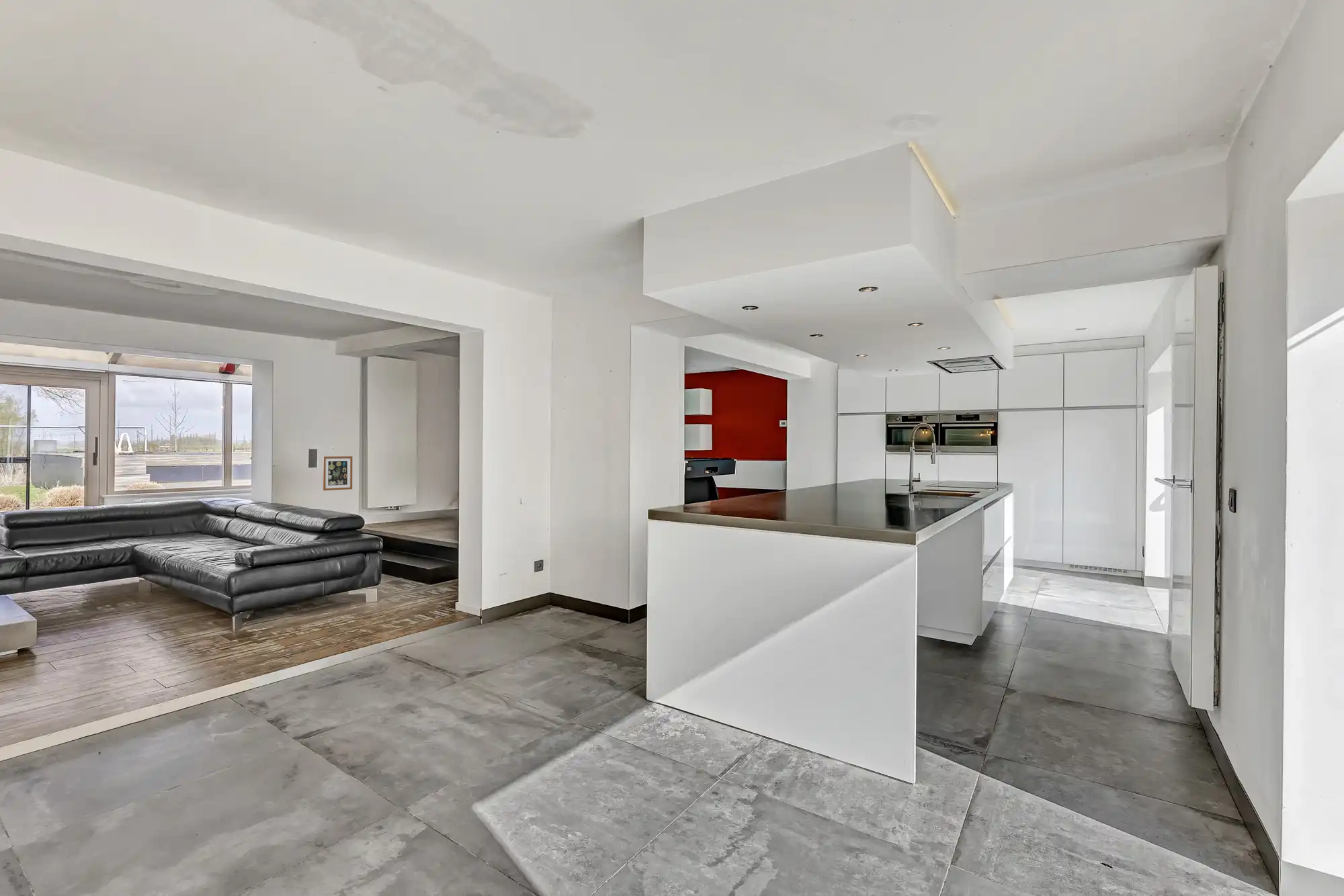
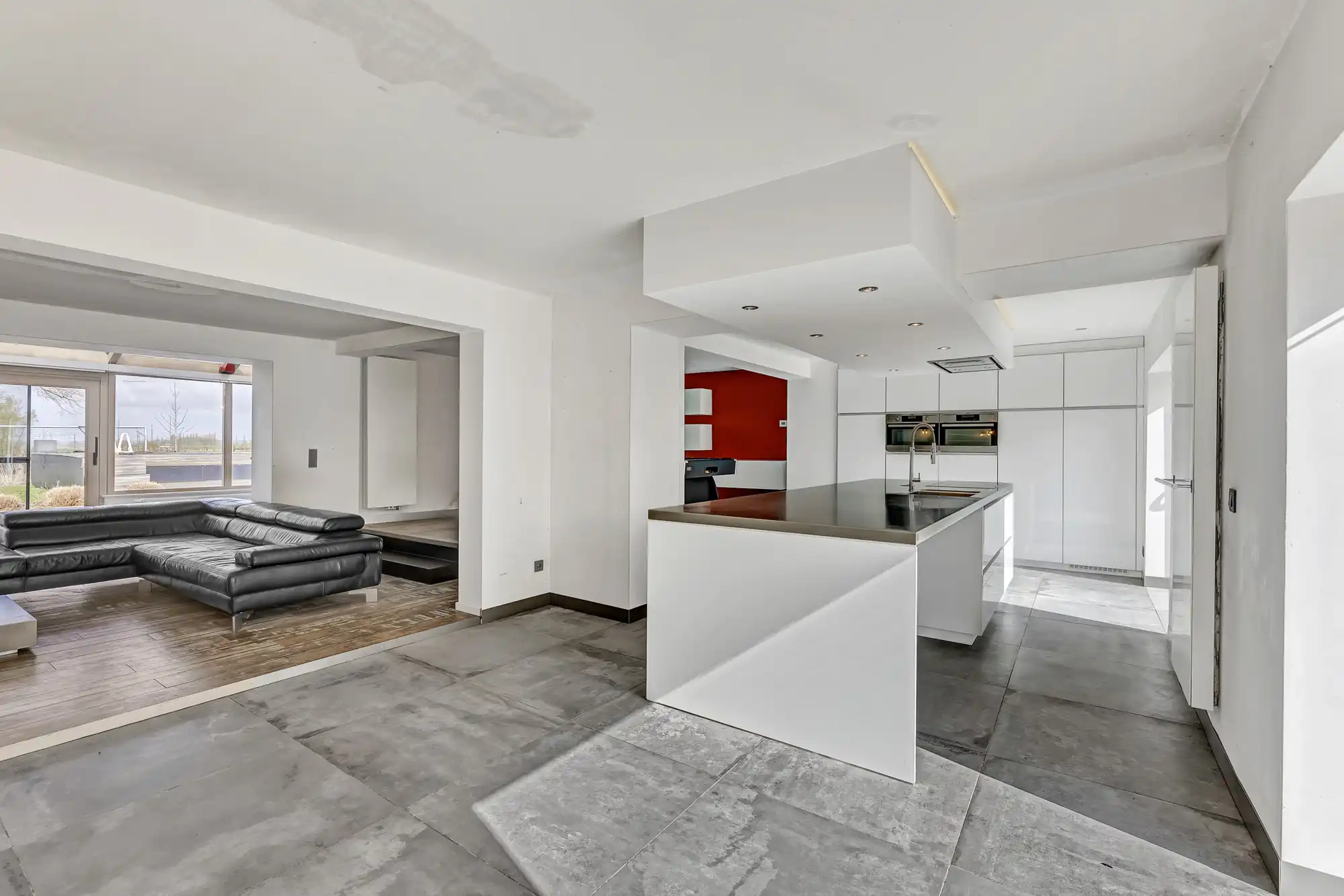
- wall art (337, 473)
